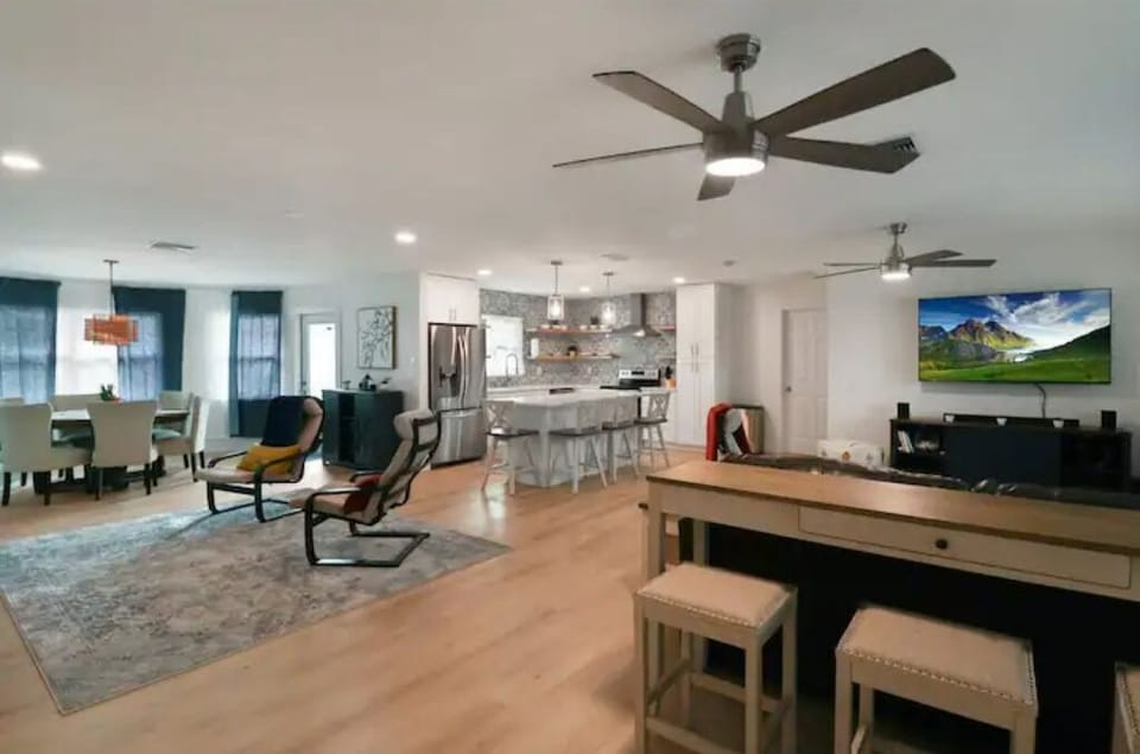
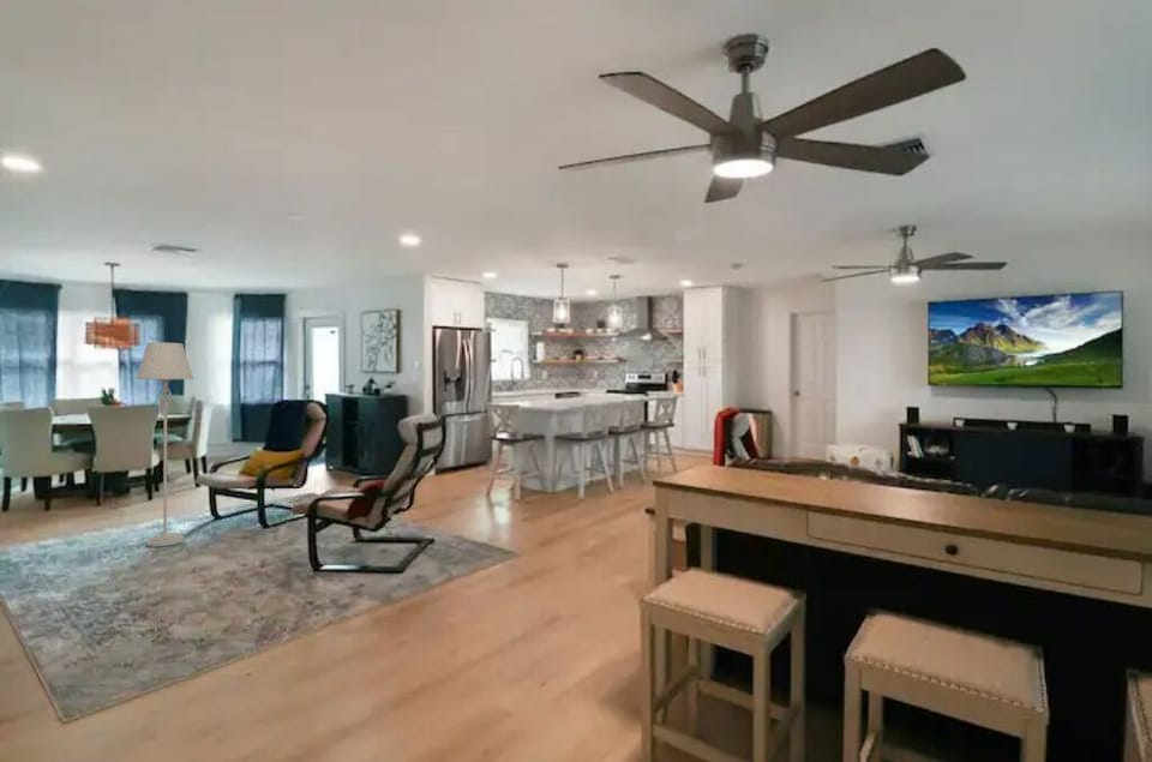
+ floor lamp (164, 442)
